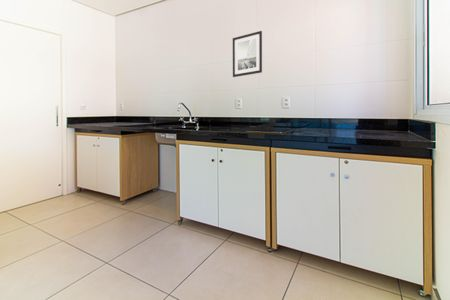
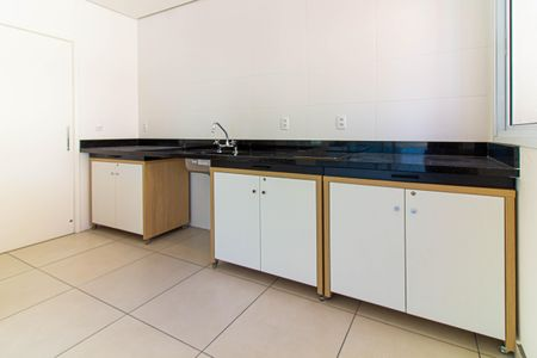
- wall art (246, 54)
